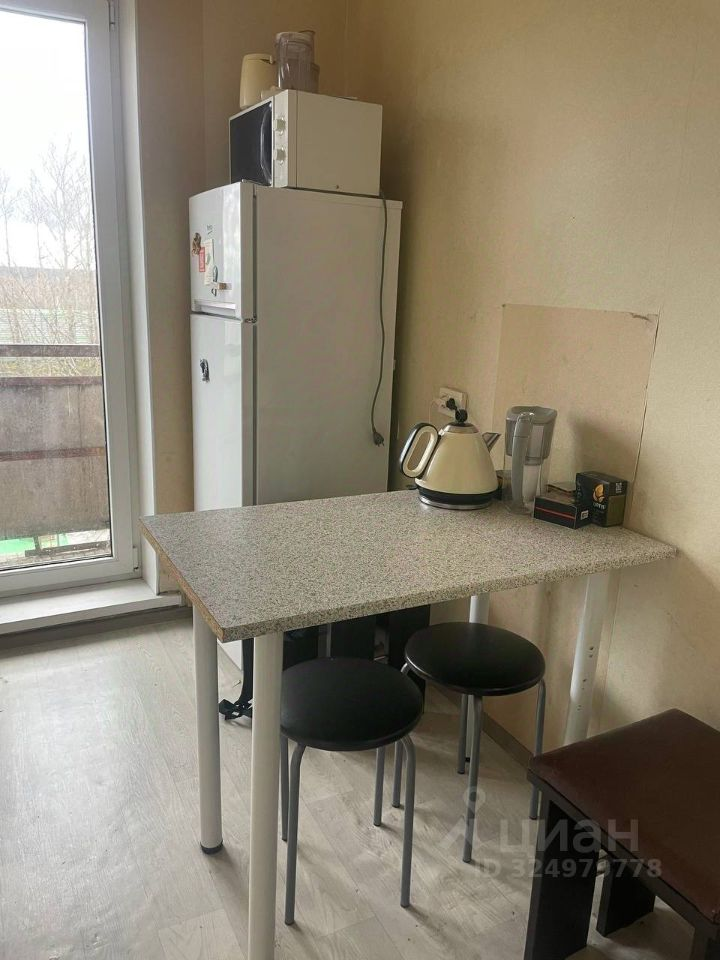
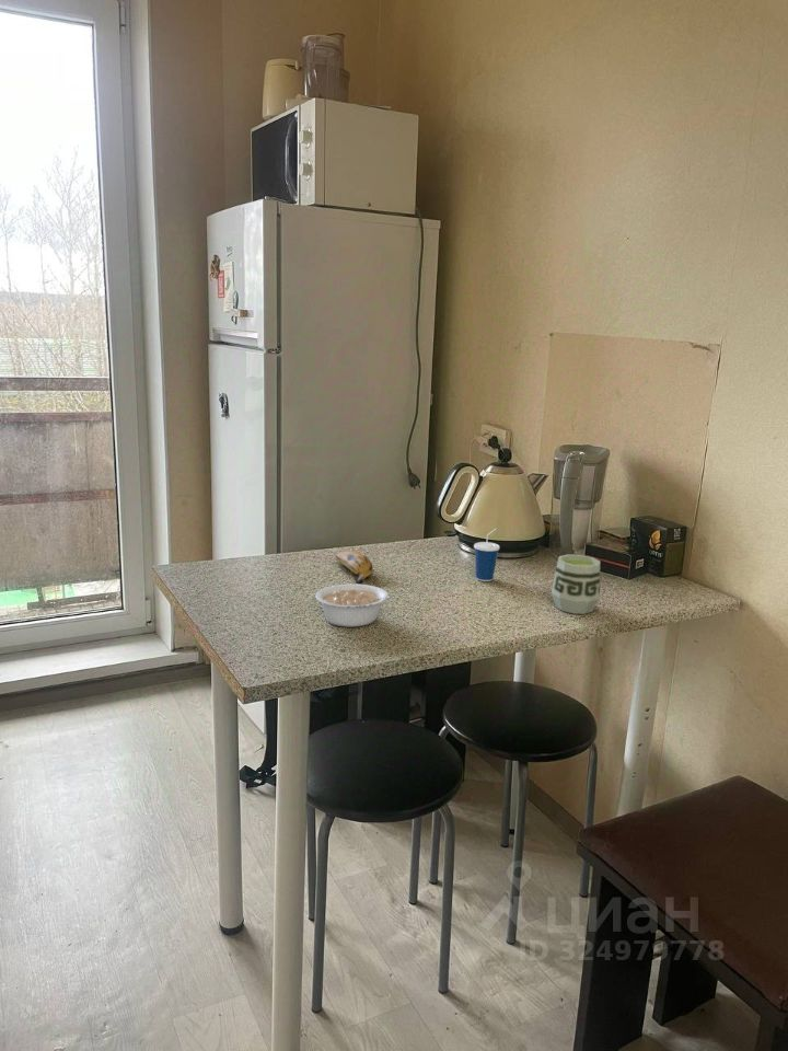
+ banana (355, 564)
+ cup (576, 584)
+ cup (486, 553)
+ legume (354, 603)
